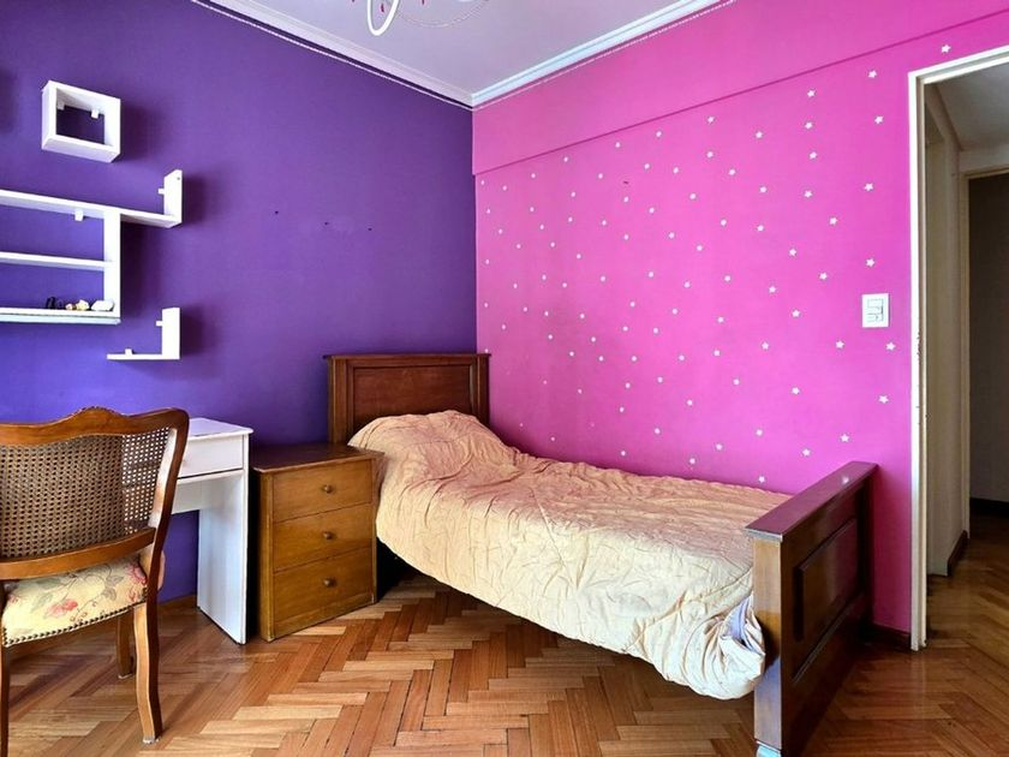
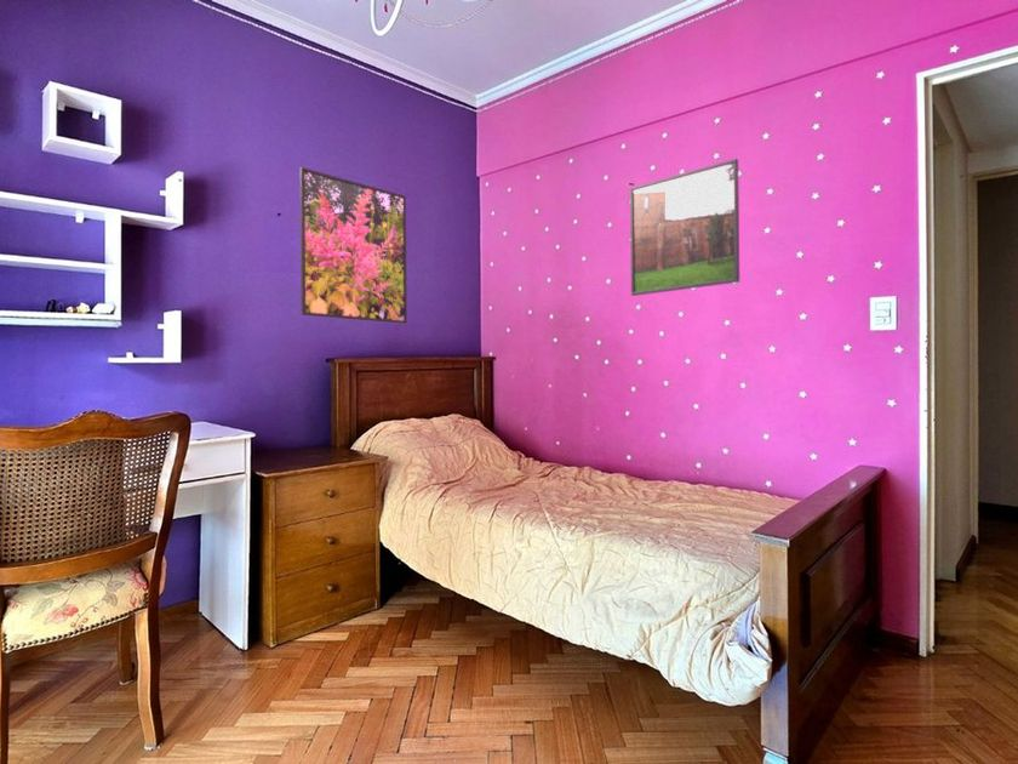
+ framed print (356, 251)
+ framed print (681, 232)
